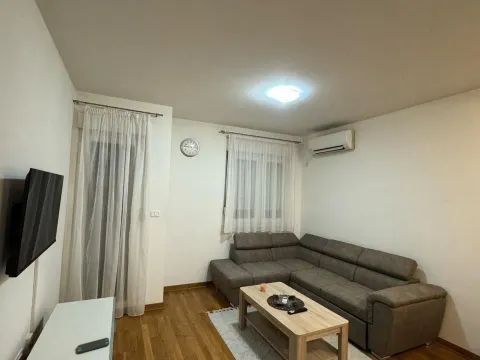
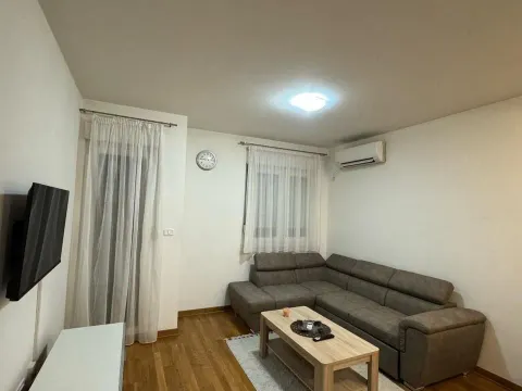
- handheld gaming console (93, 345)
